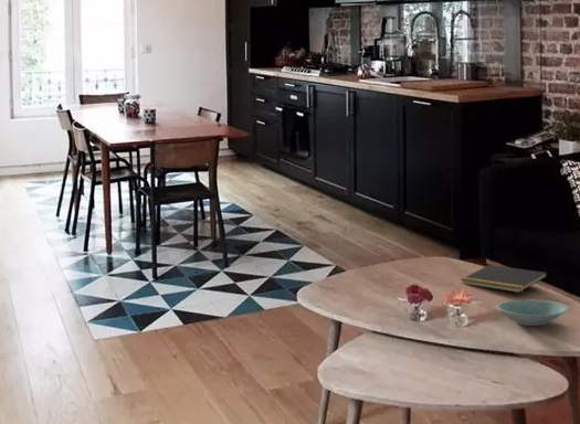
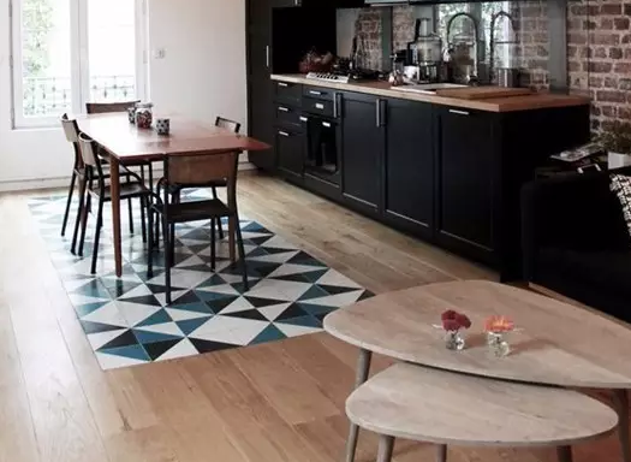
- notepad (503, 277)
- bowl (531, 314)
